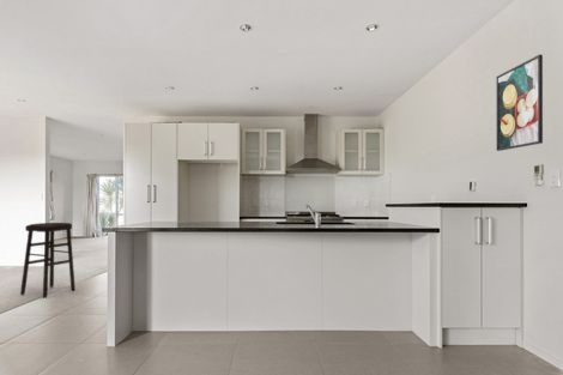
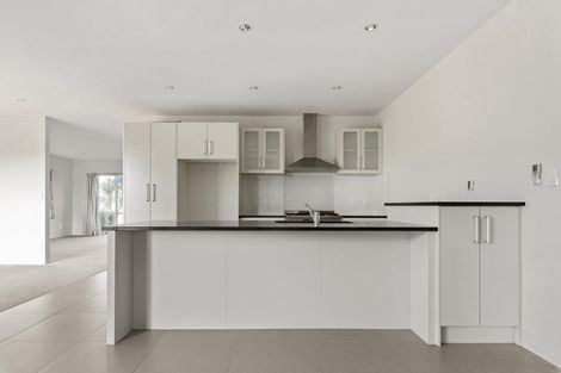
- stool (48, 258)
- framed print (516, 107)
